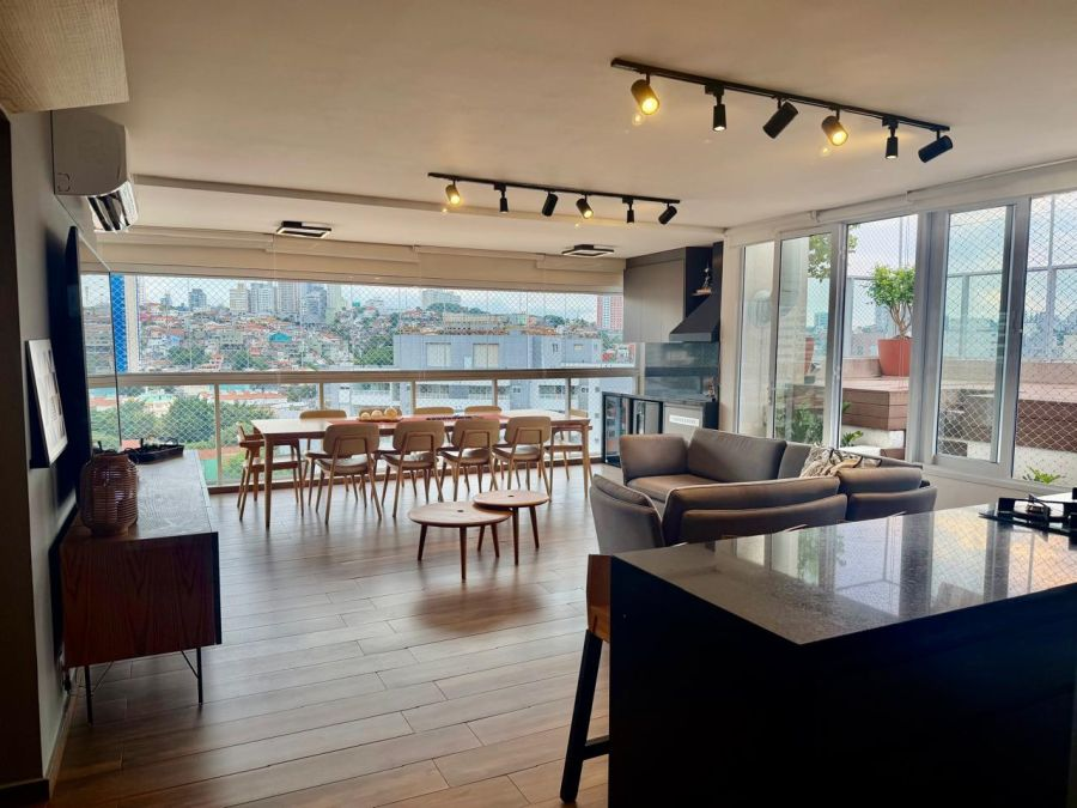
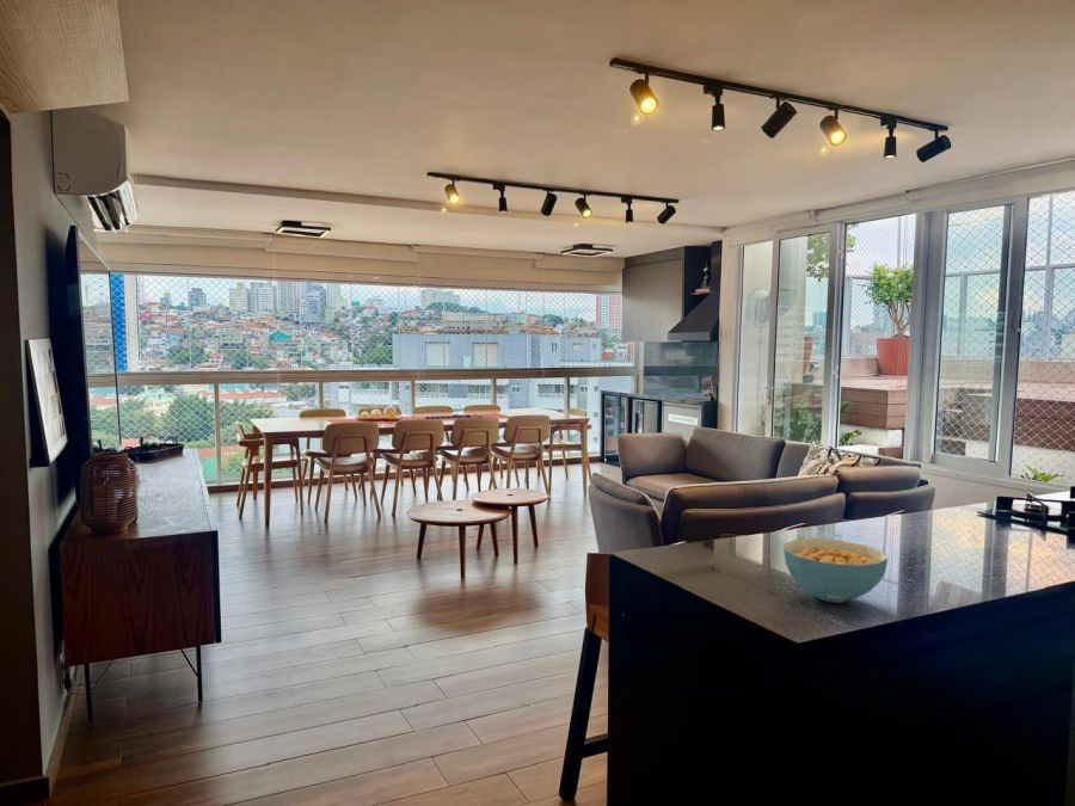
+ cereal bowl (833, 574)
